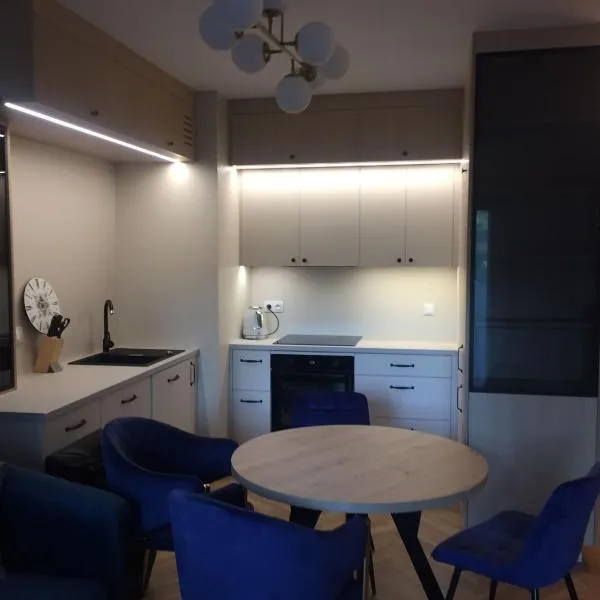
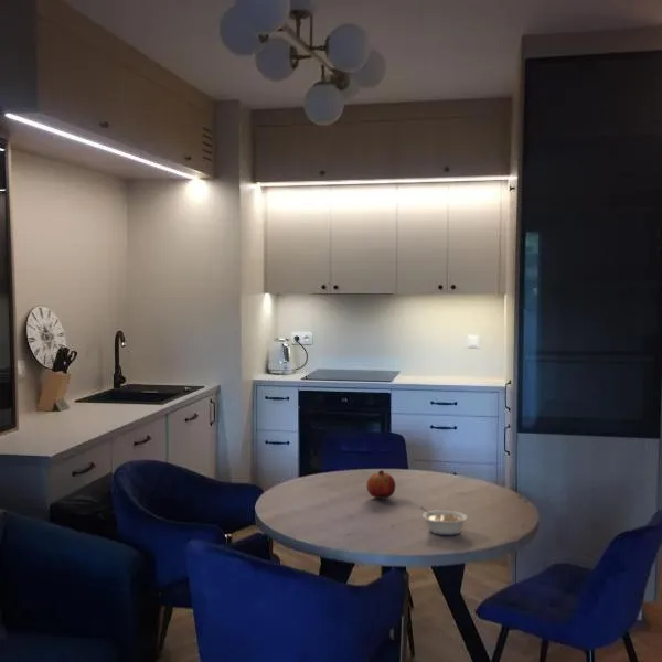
+ fruit (381, 484)
+ legume (442, 522)
